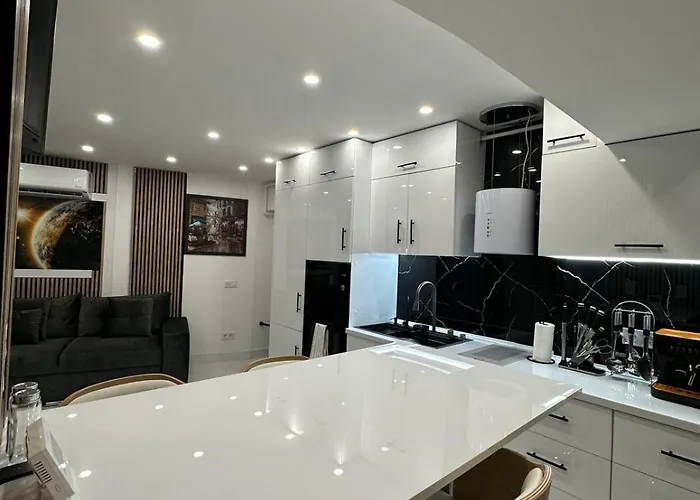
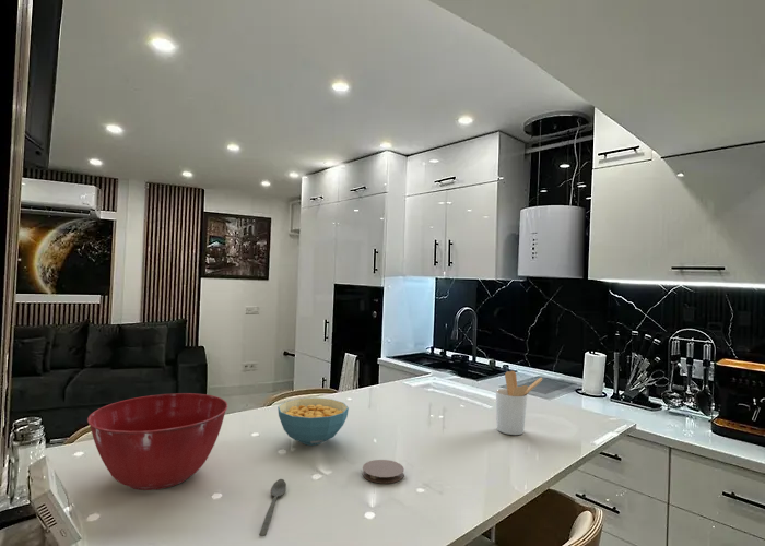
+ coaster (382, 471)
+ utensil holder (519, 402)
+ cereal bowl (313, 424)
+ mixing bowl (160, 442)
+ spoon (272, 503)
